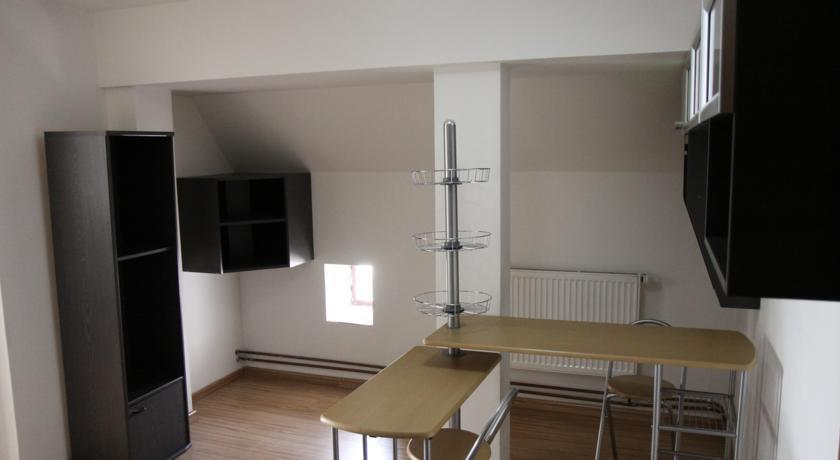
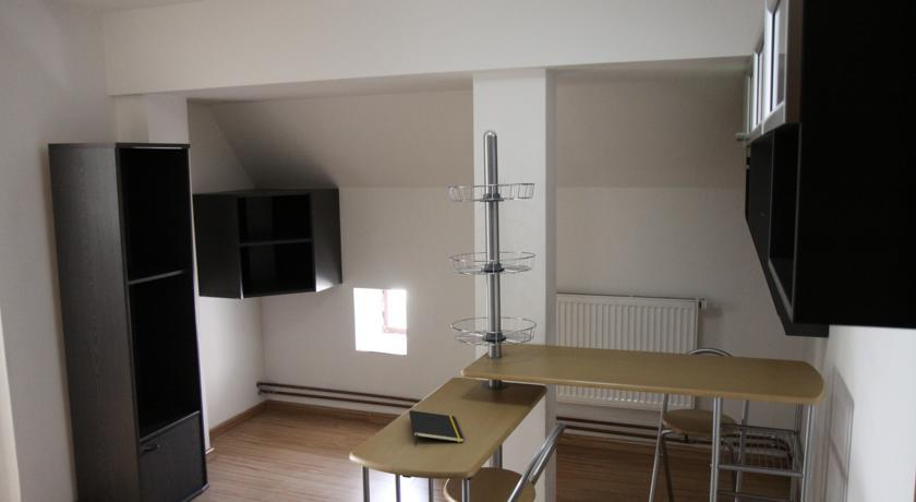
+ notepad (435, 426)
